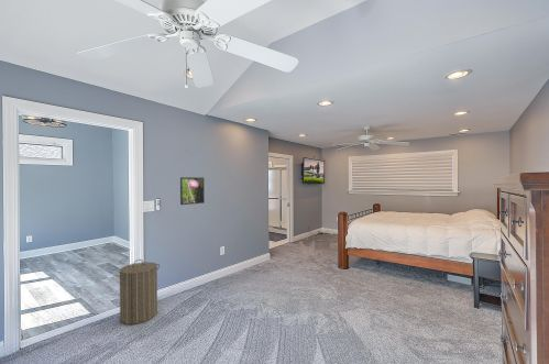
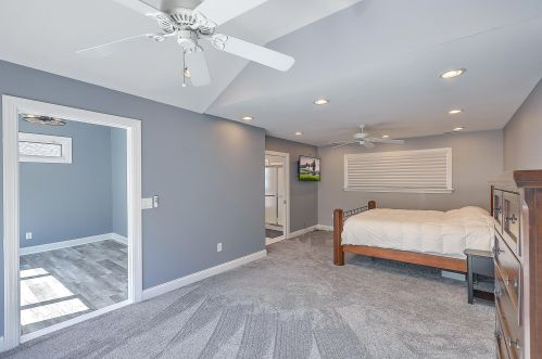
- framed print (193, 190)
- laundry hamper (139, 287)
